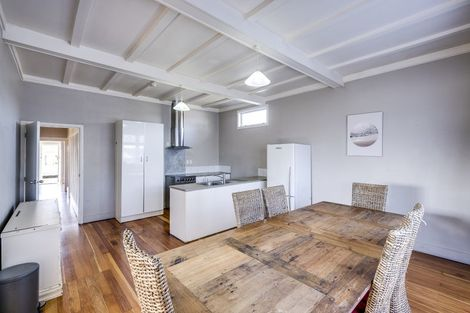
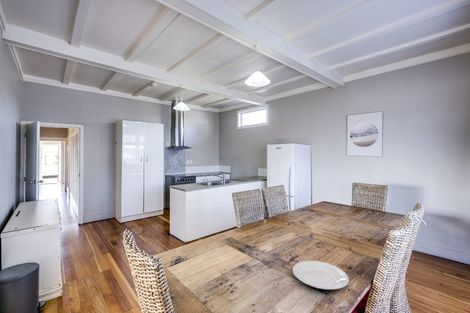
+ plate (319, 276)
